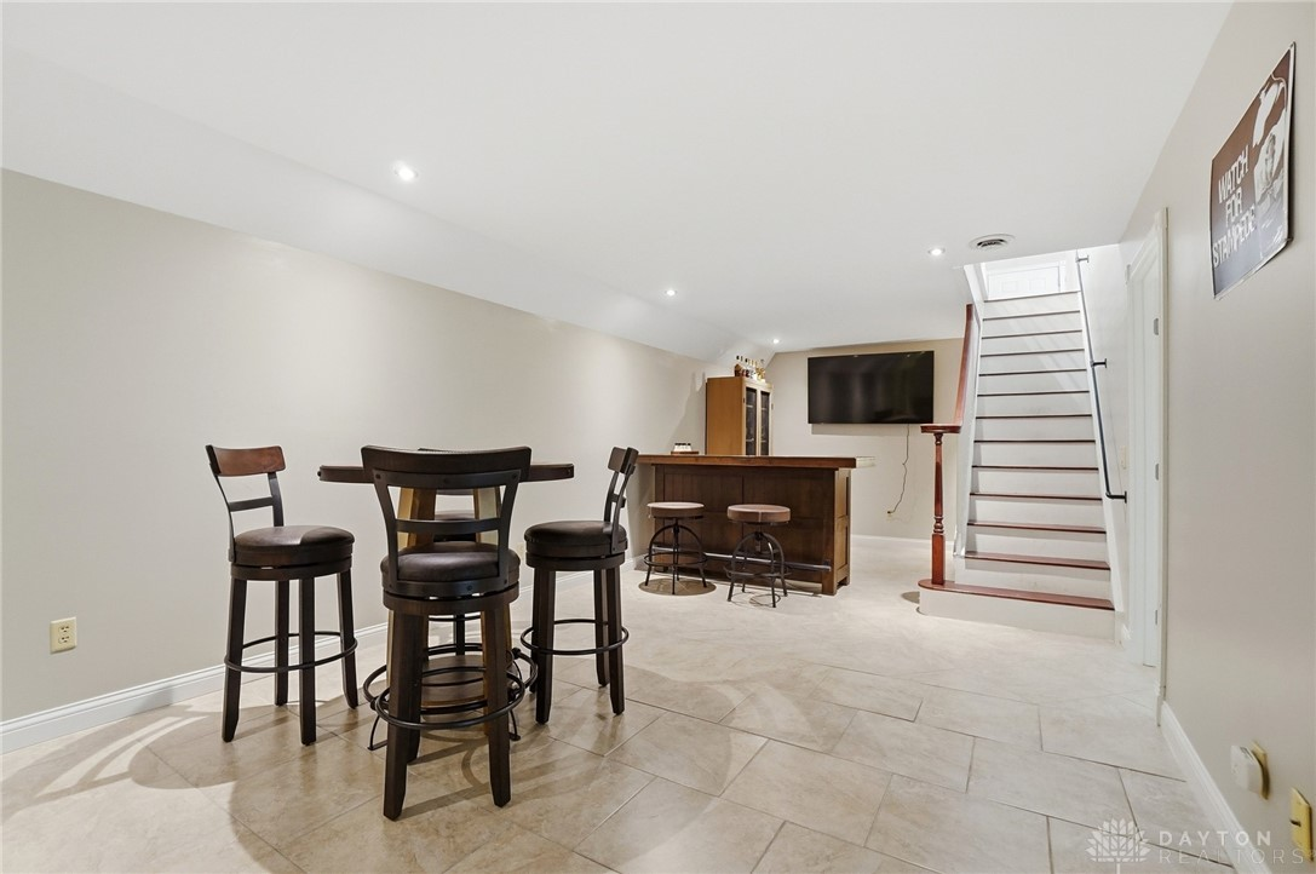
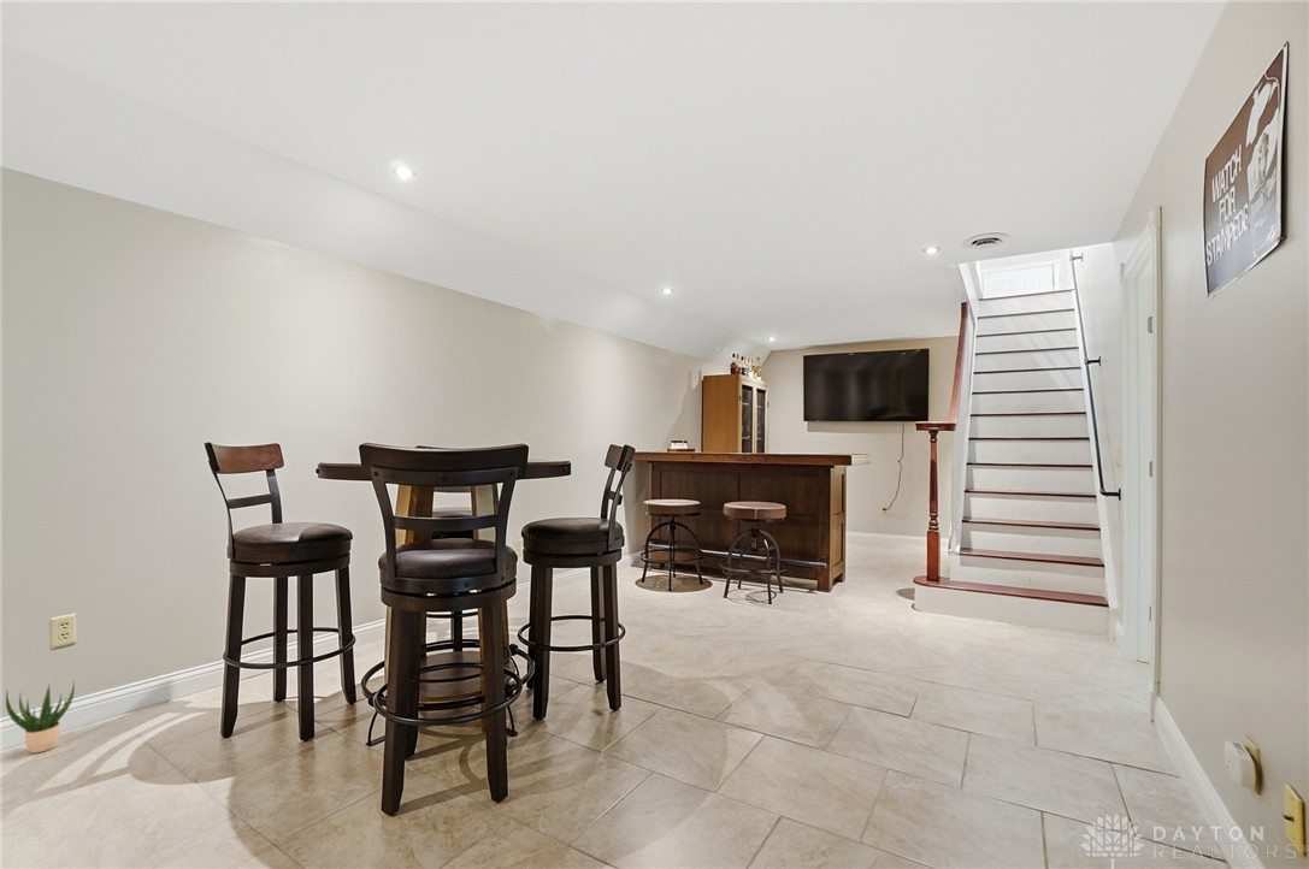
+ potted plant (40, 715)
